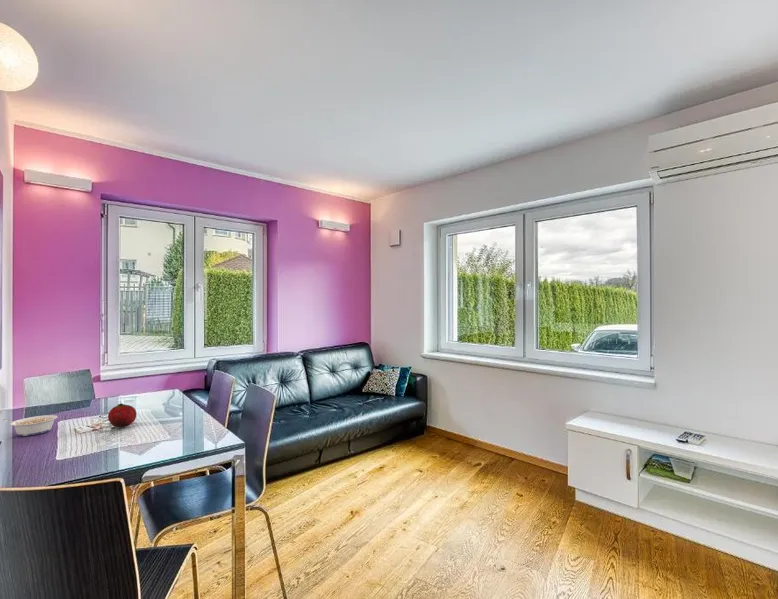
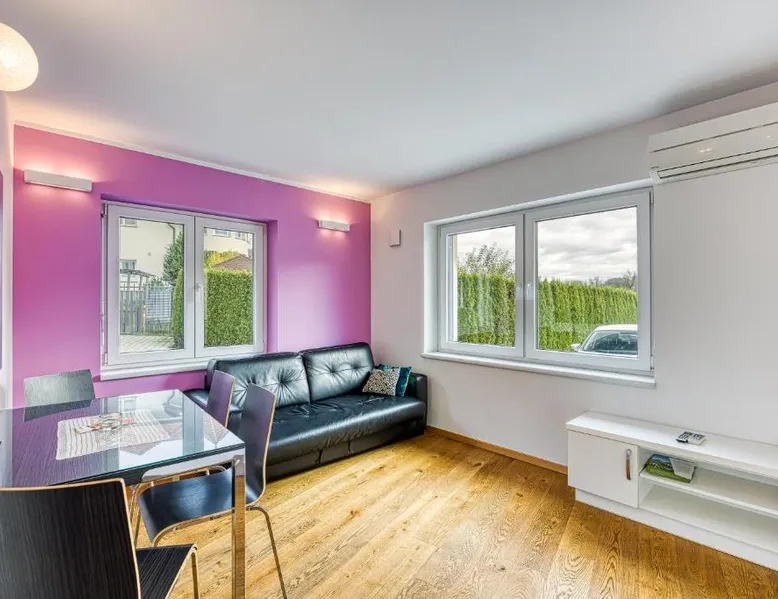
- legume (32, 425)
- fruit (122, 414)
